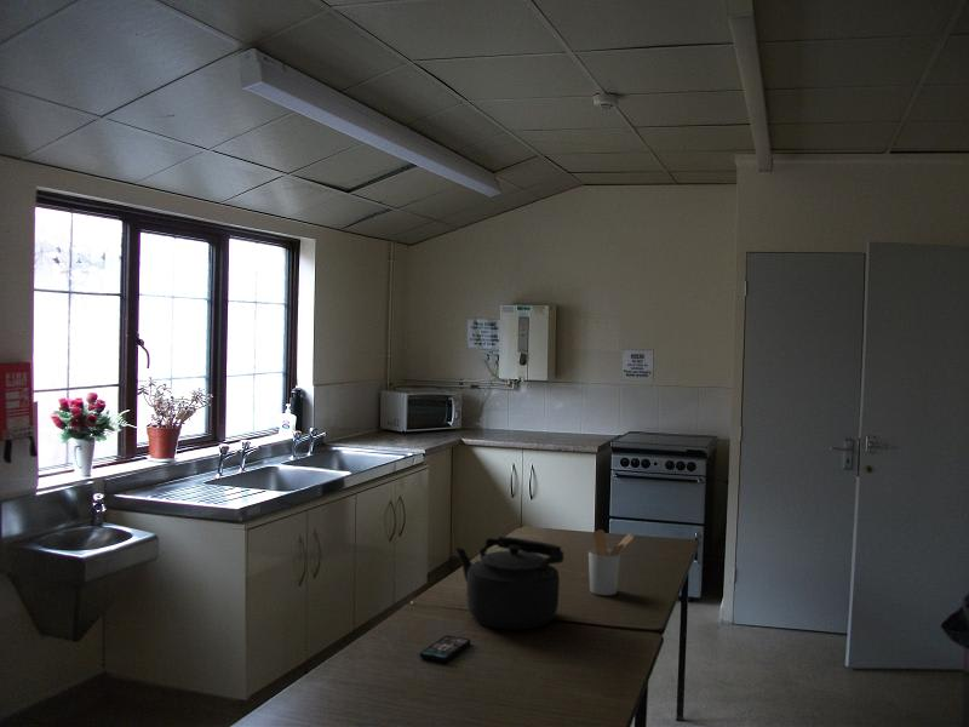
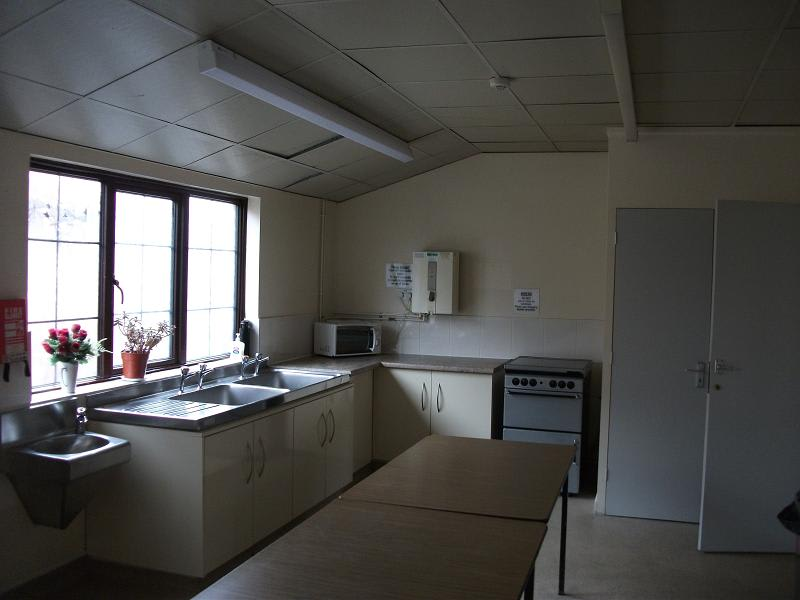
- smartphone (445, 647)
- kettle (511, 580)
- utensil holder (612, 561)
